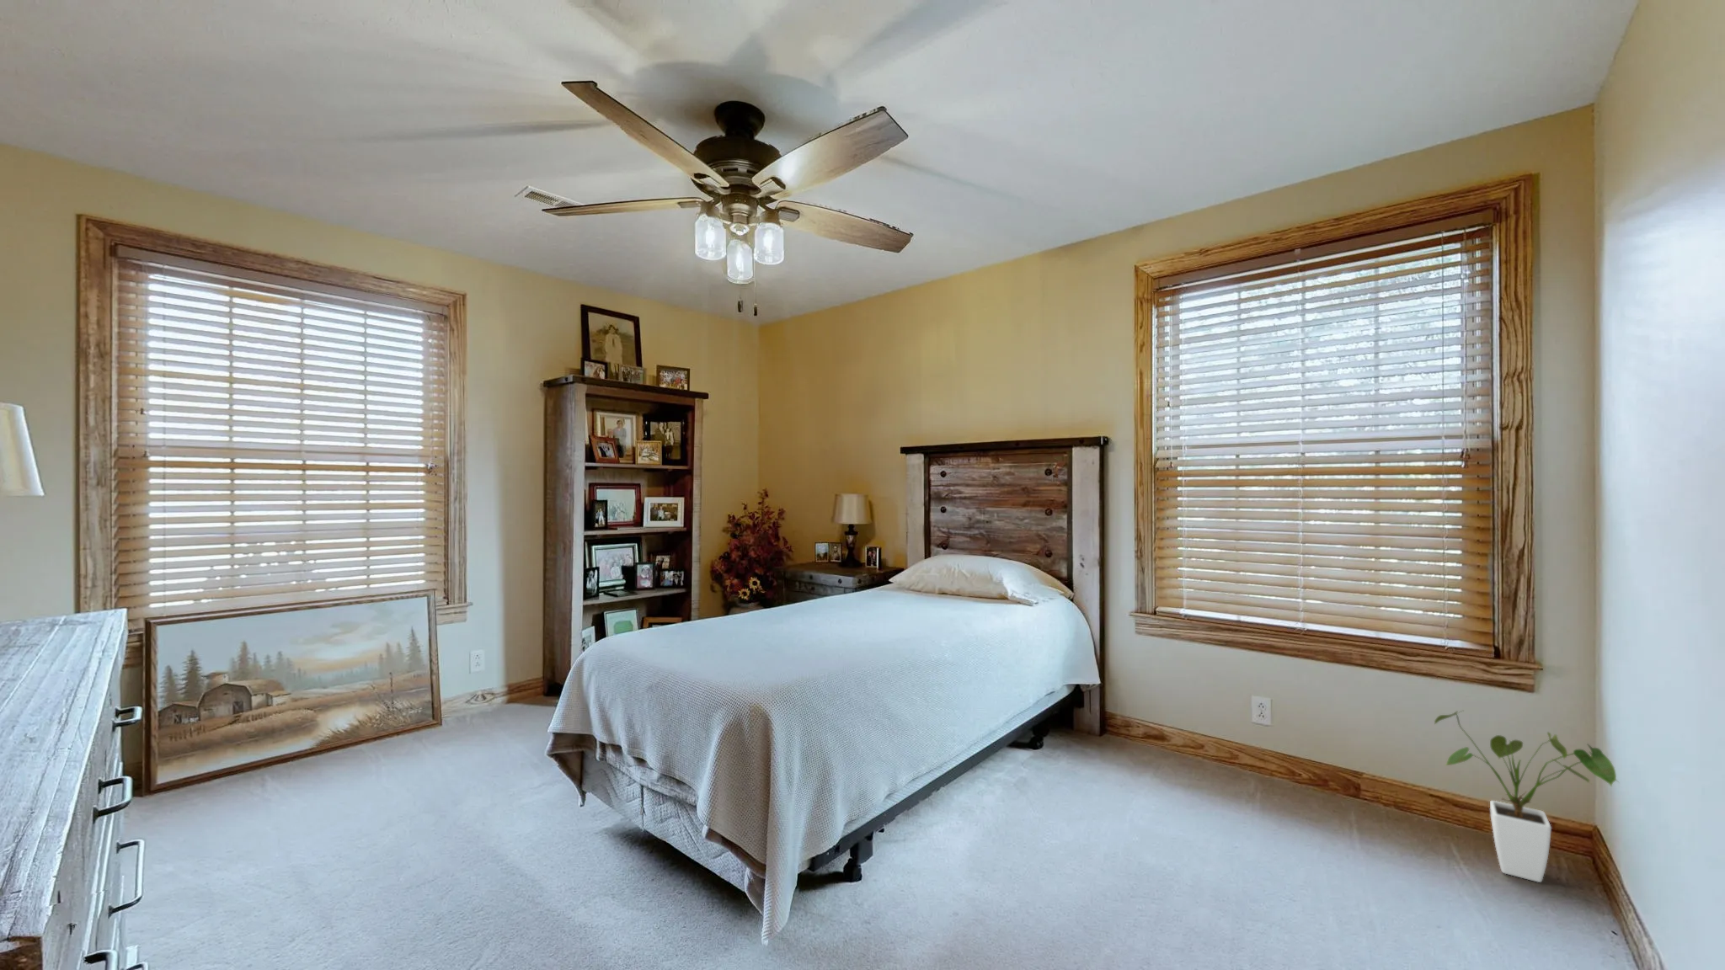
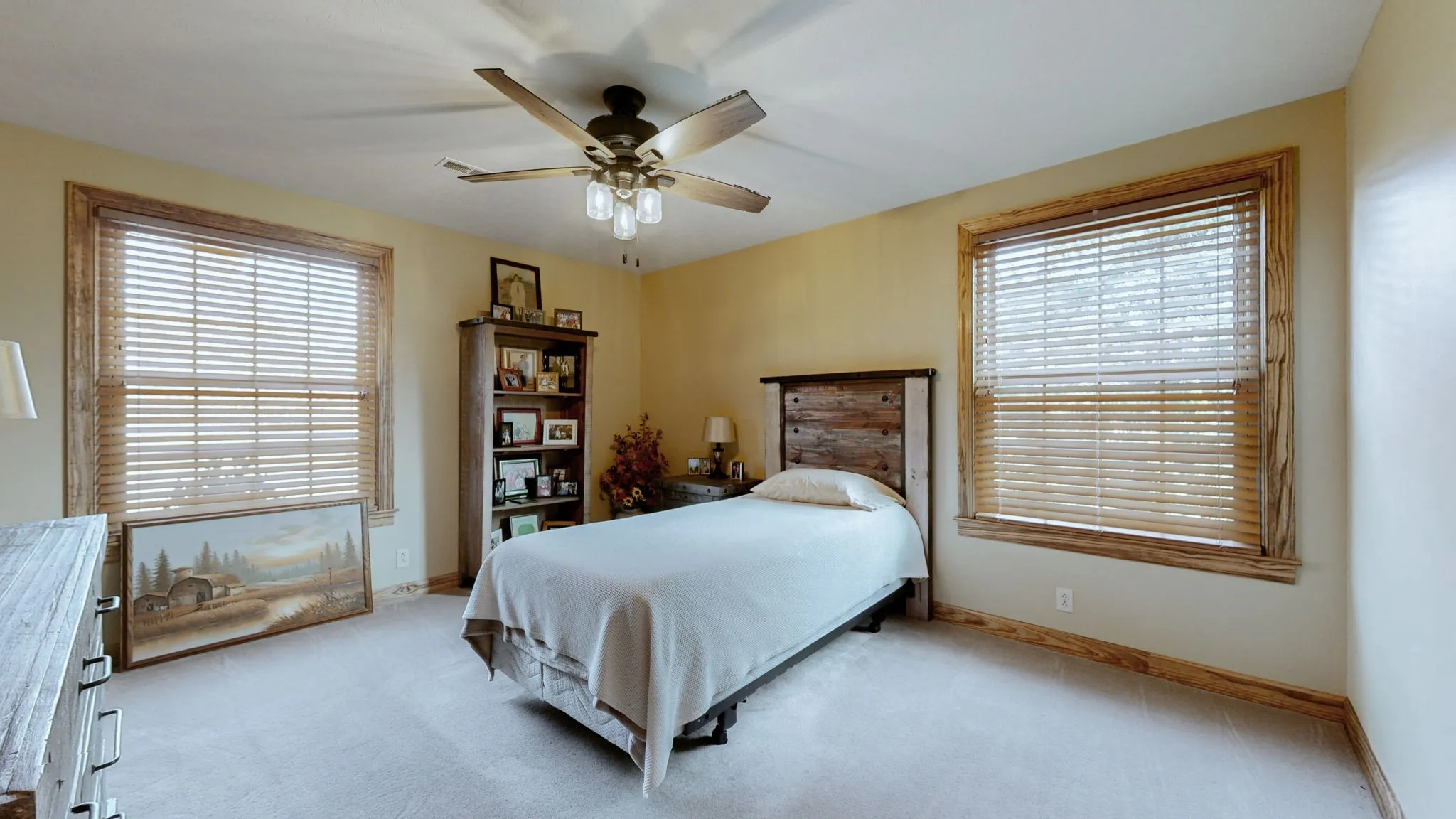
- house plant (1522, 802)
